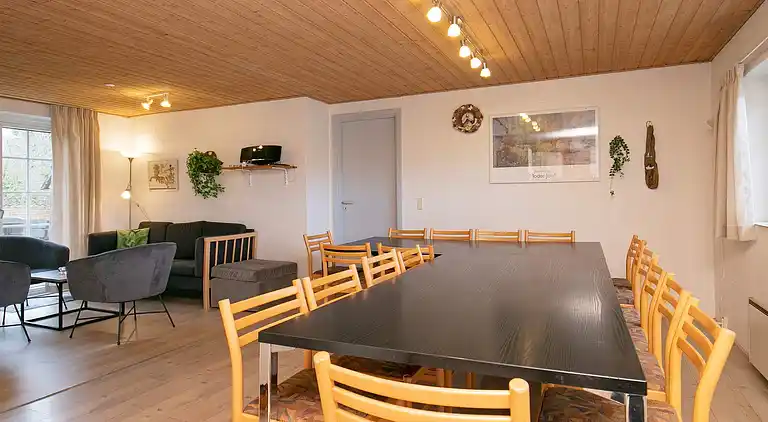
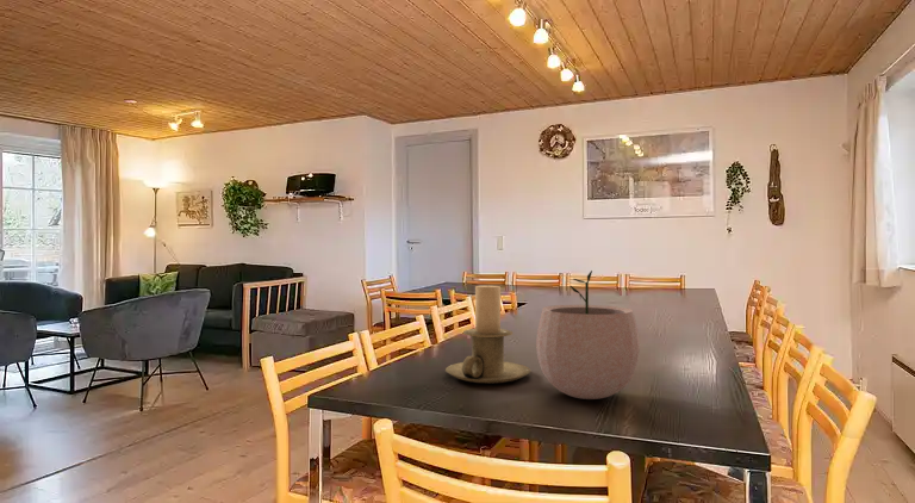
+ plant pot (586, 333)
+ candle holder (487, 329)
